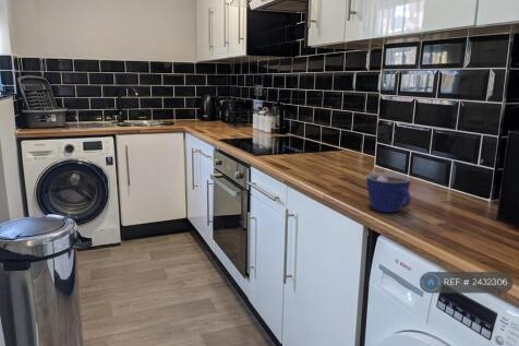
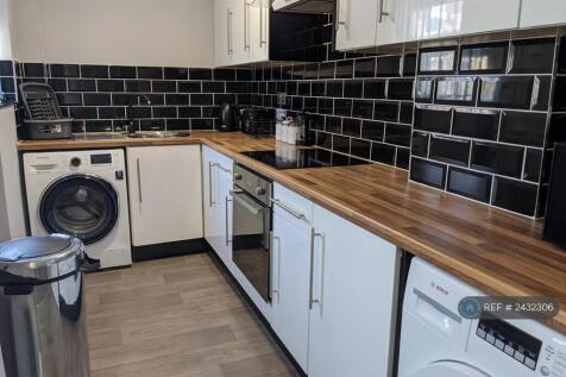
- cup (390, 194)
